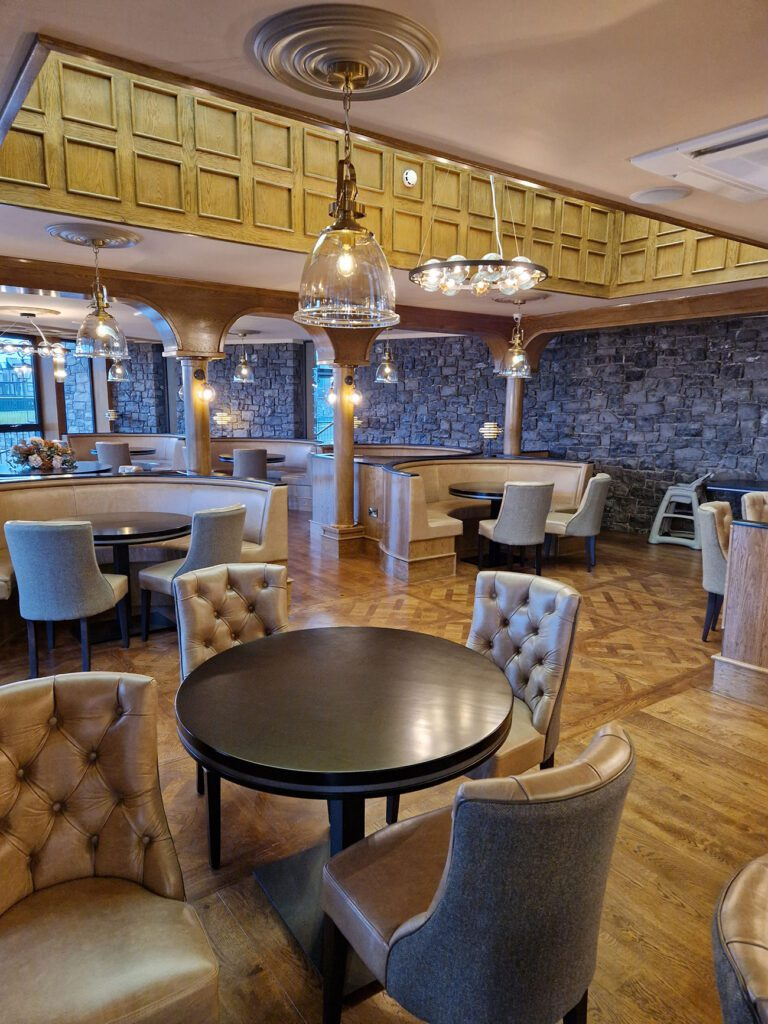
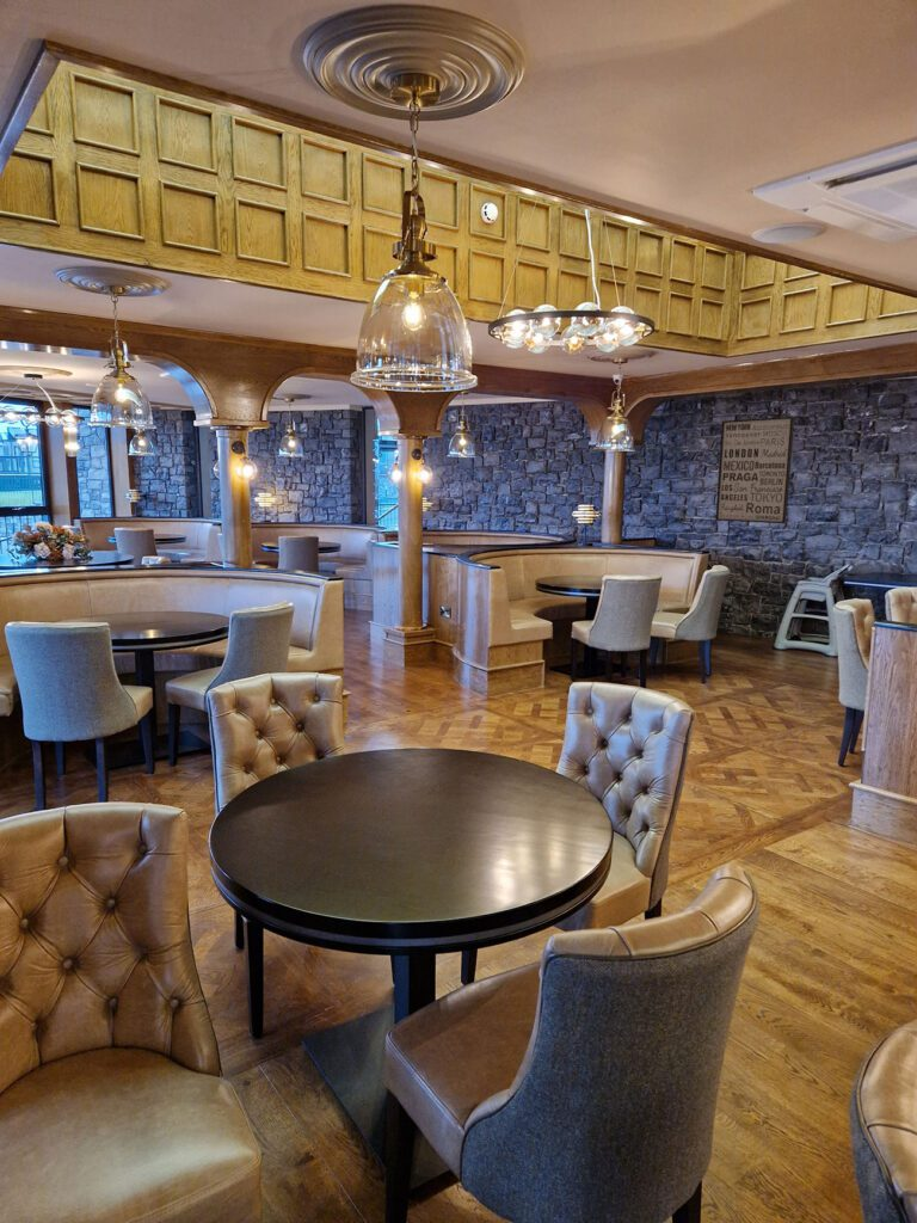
+ wall art (752, 471)
